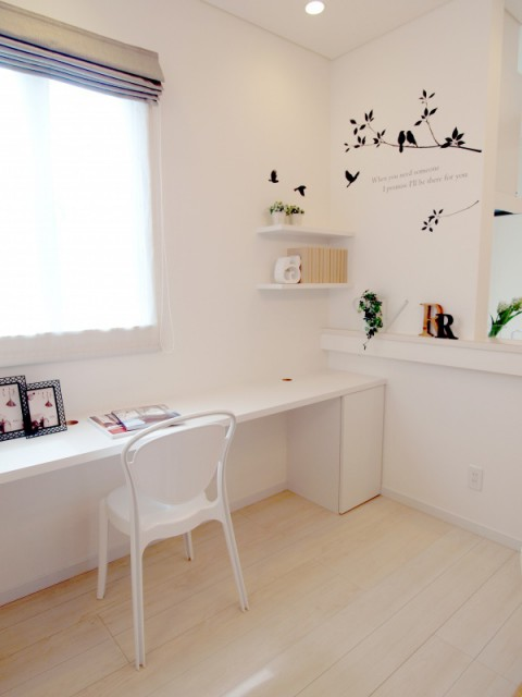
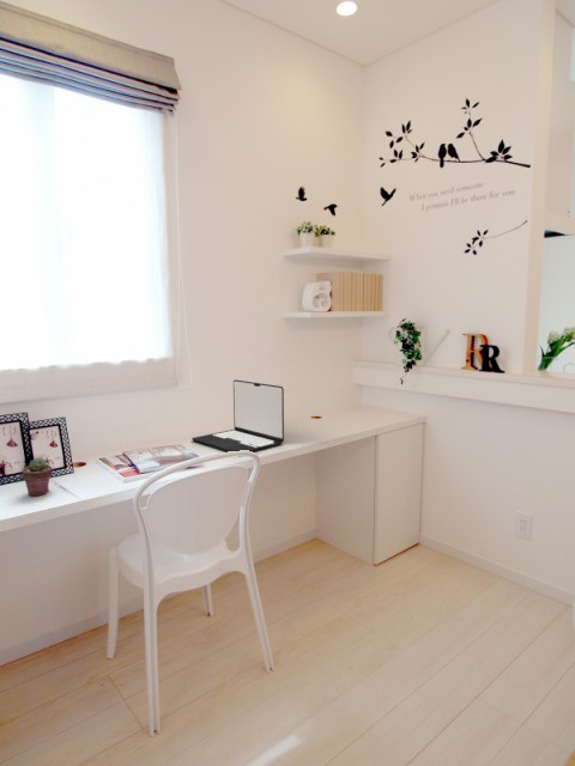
+ laptop (236, 414)
+ potted succulent (37, 475)
